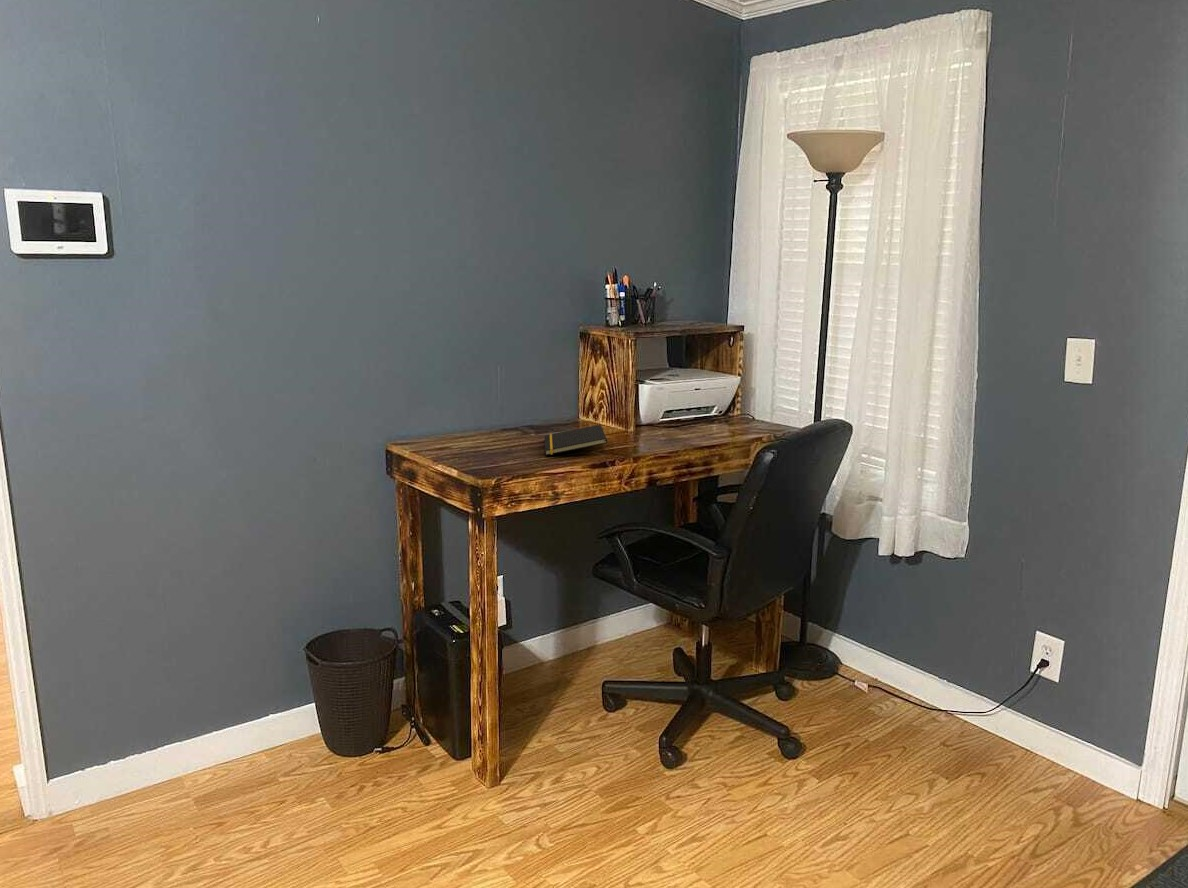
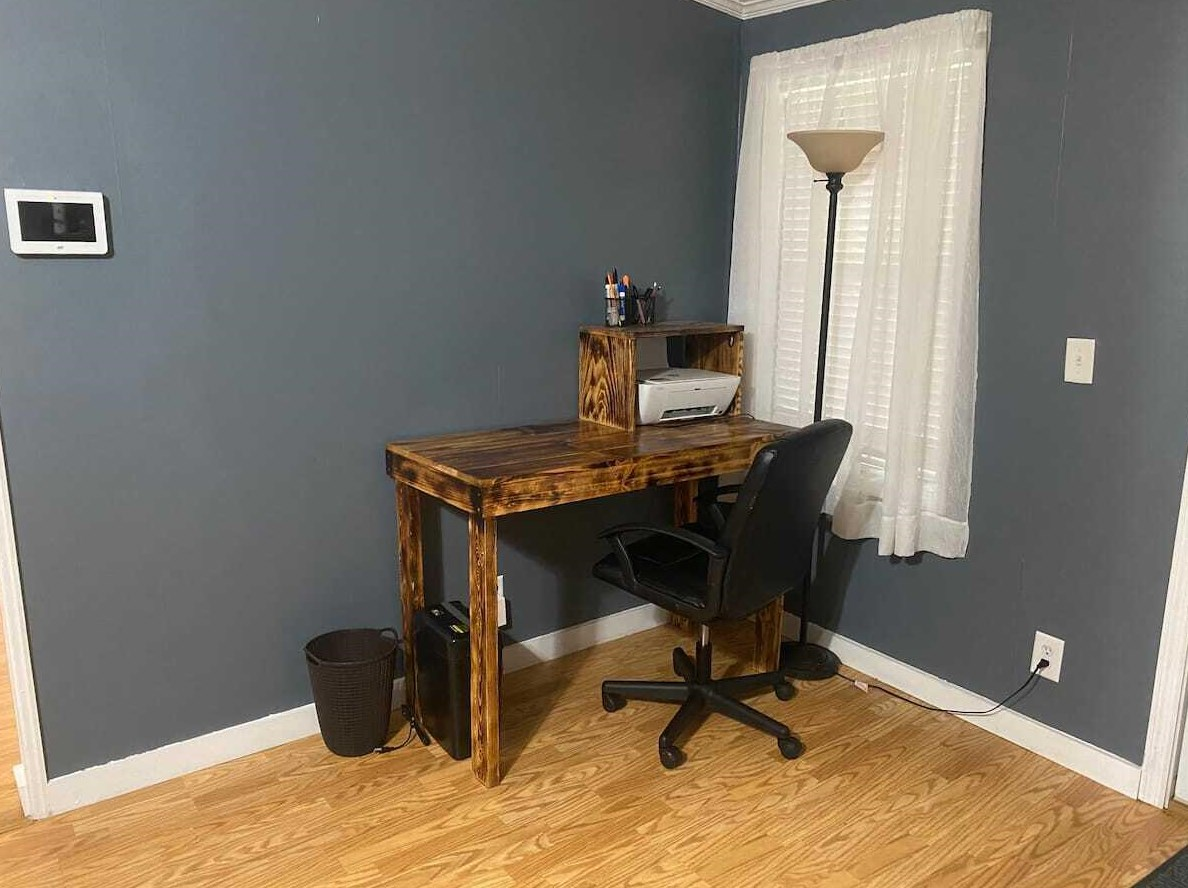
- notepad (574, 439)
